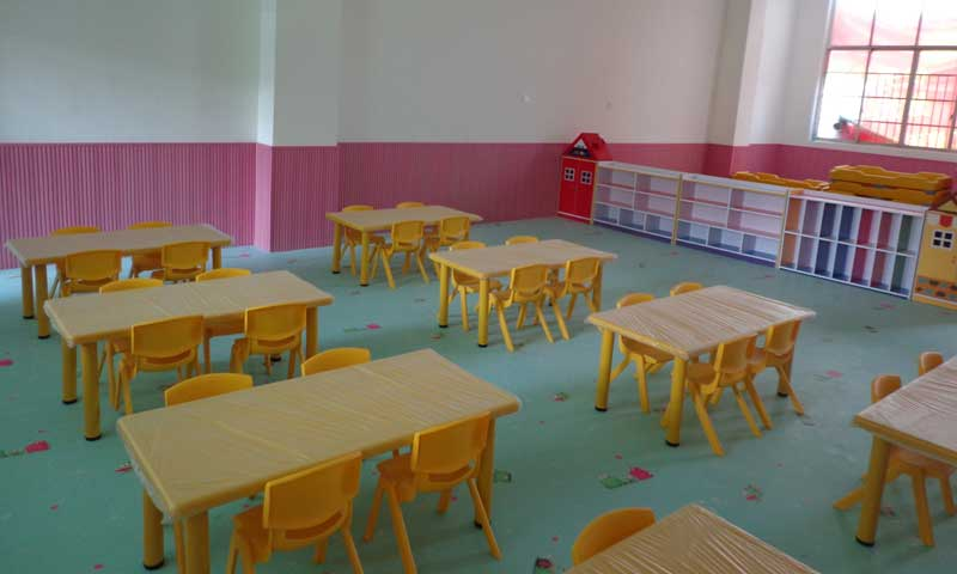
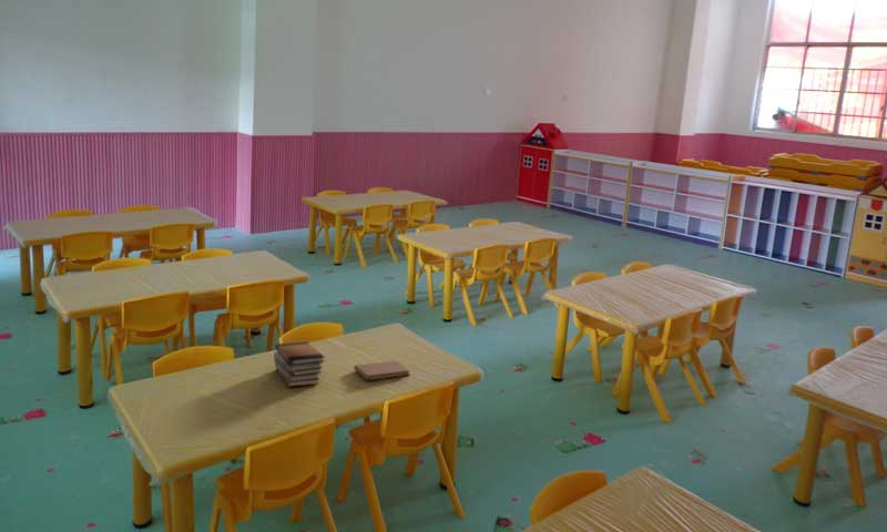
+ notebook (381, 369)
+ book stack (297, 362)
